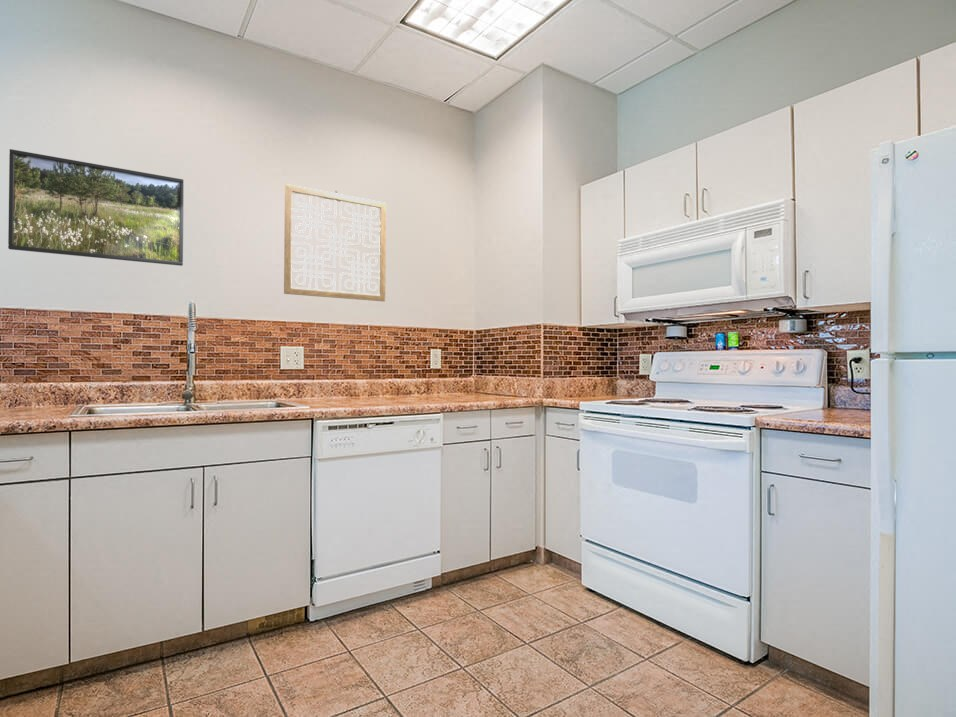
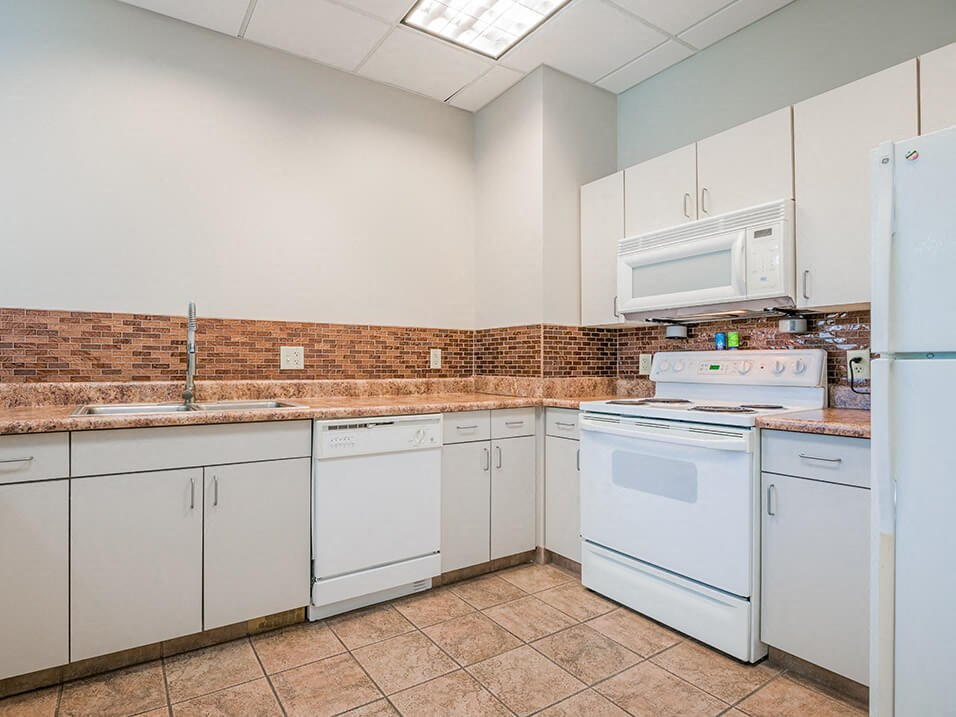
- wall art (337, 242)
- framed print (102, 211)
